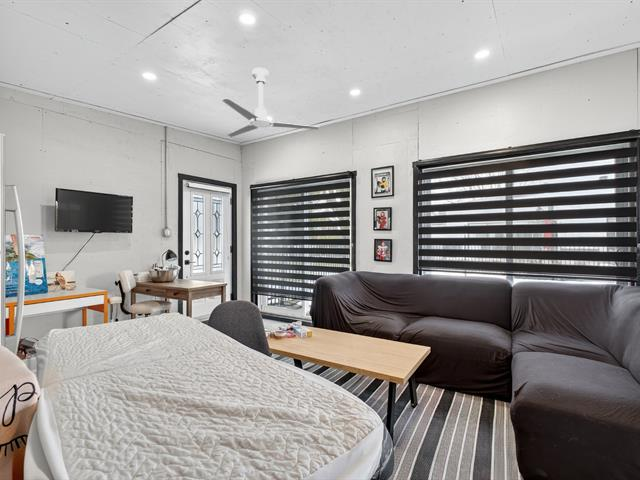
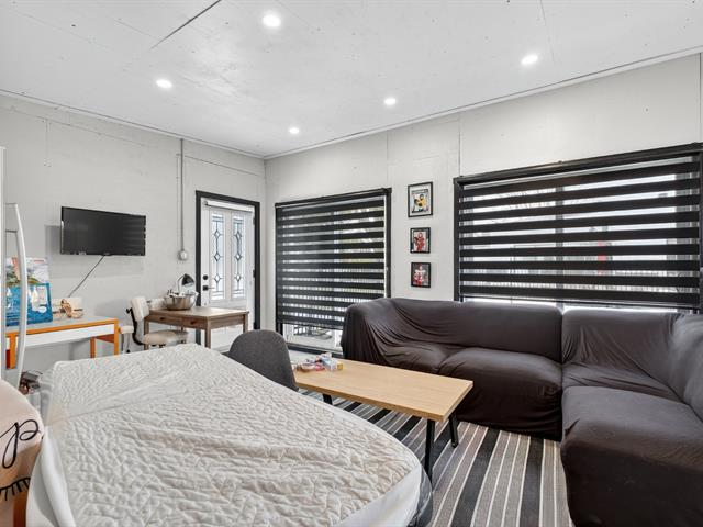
- ceiling fan (262, 97)
